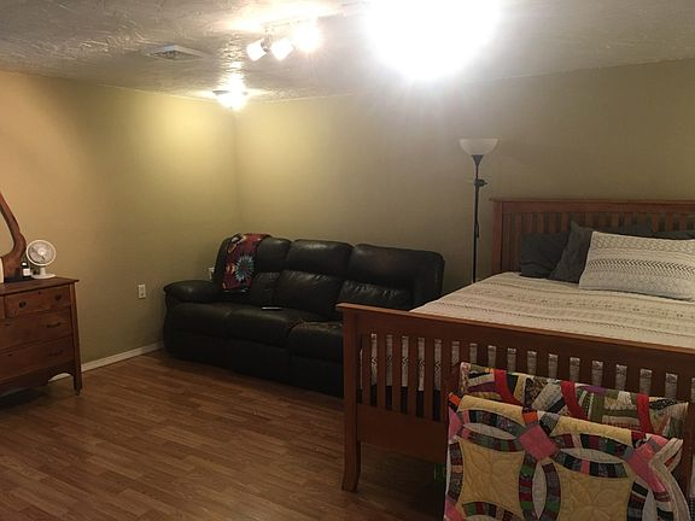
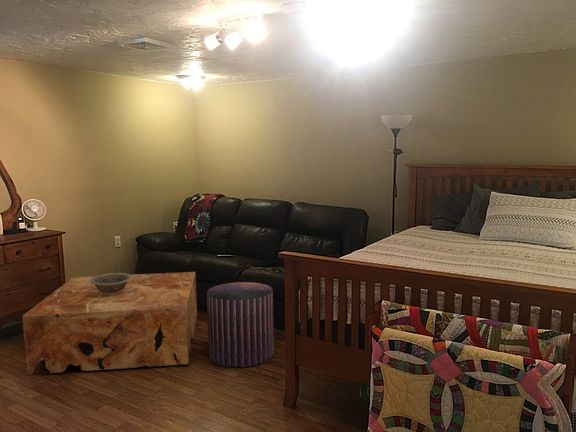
+ coffee table (124, 315)
+ pouf (240, 322)
+ decorative bowl (111, 284)
